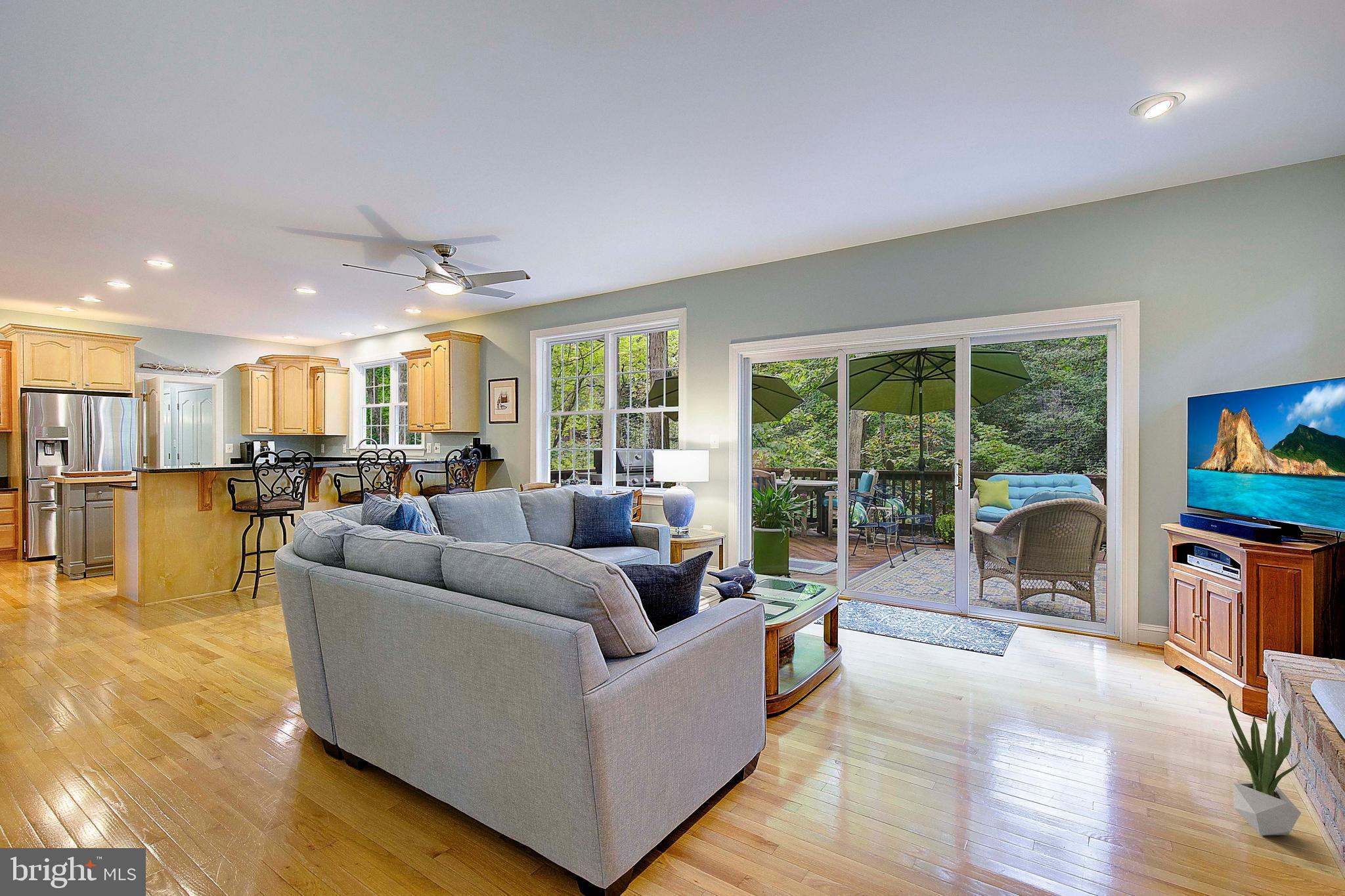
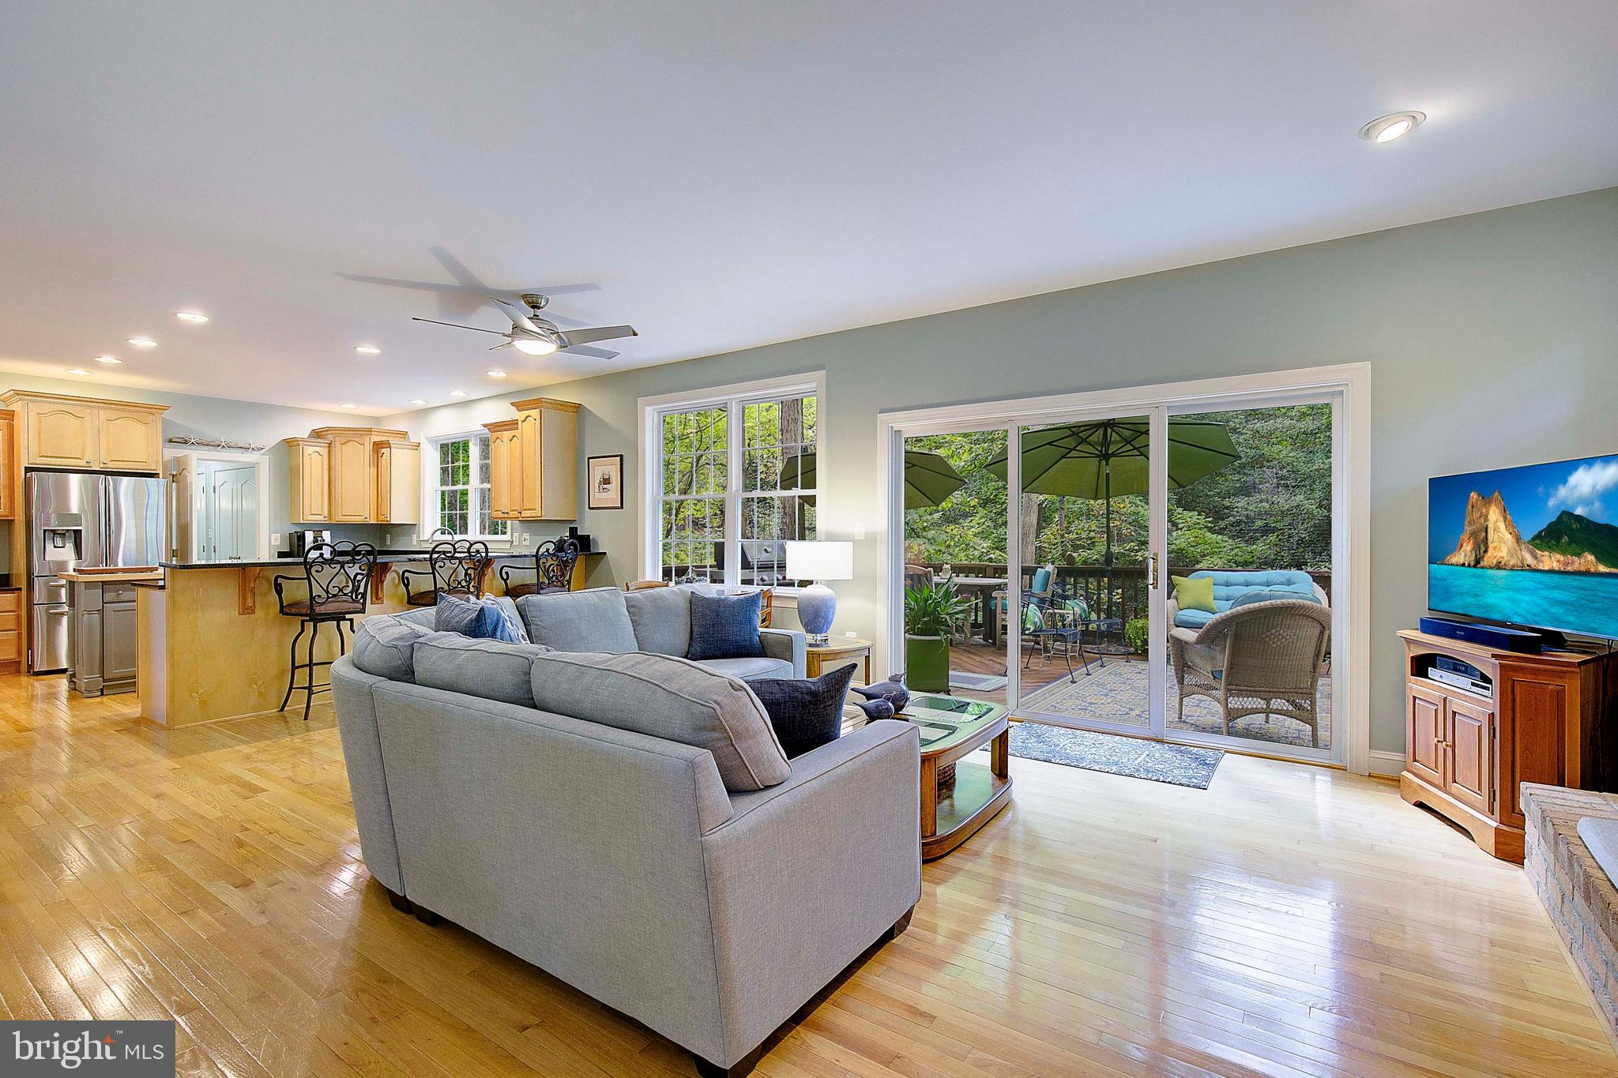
- potted plant (1264, 767)
